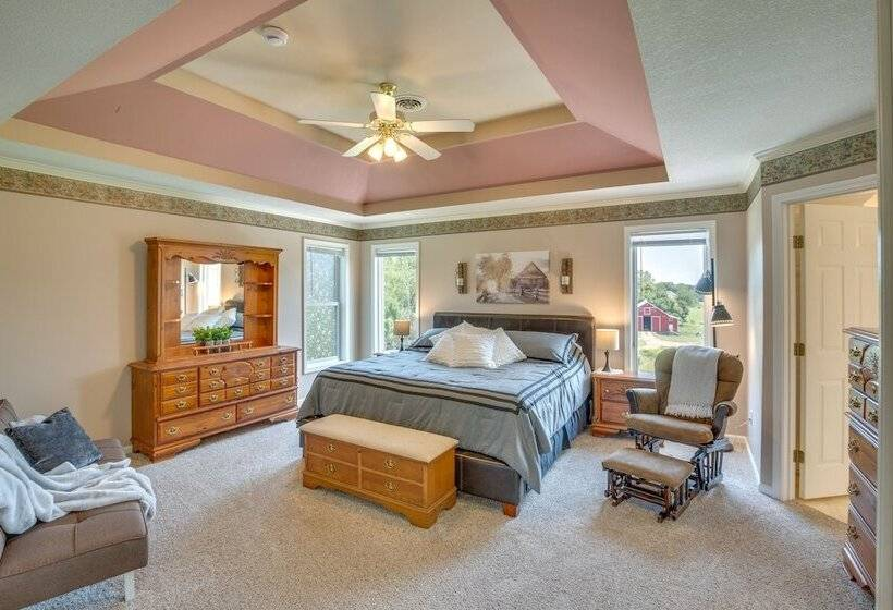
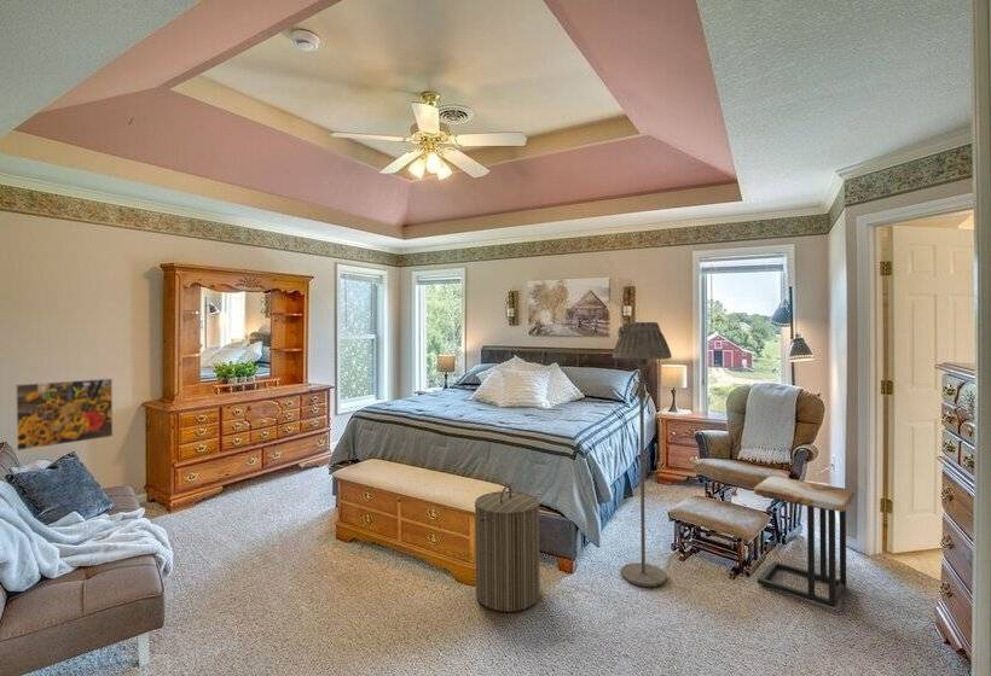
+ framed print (66, 412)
+ floor lamp (642, 448)
+ side table (807, 537)
+ laundry hamper (506, 540)
